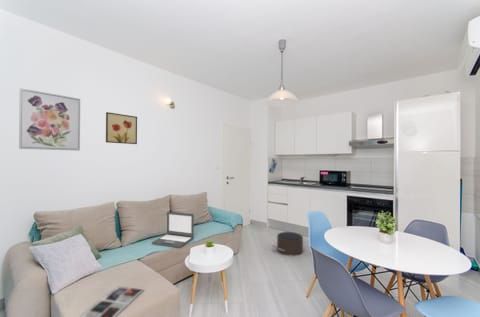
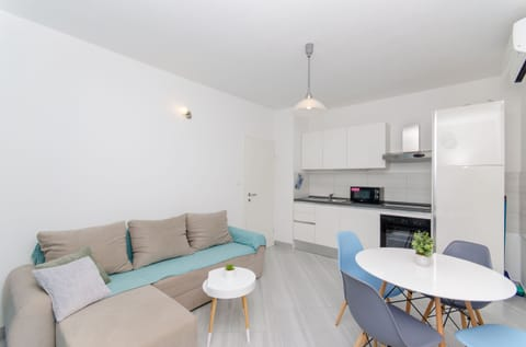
- laptop (173, 228)
- pouf (288, 242)
- wall art (52, 121)
- wall art (121, 129)
- magazine (114, 301)
